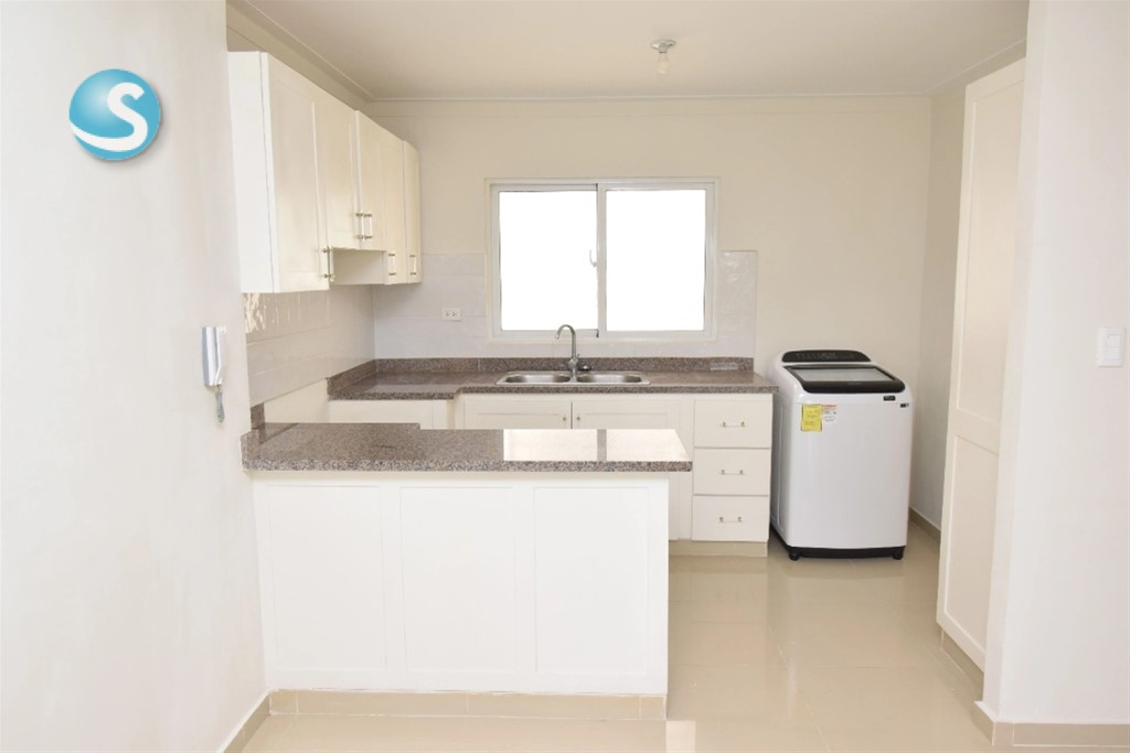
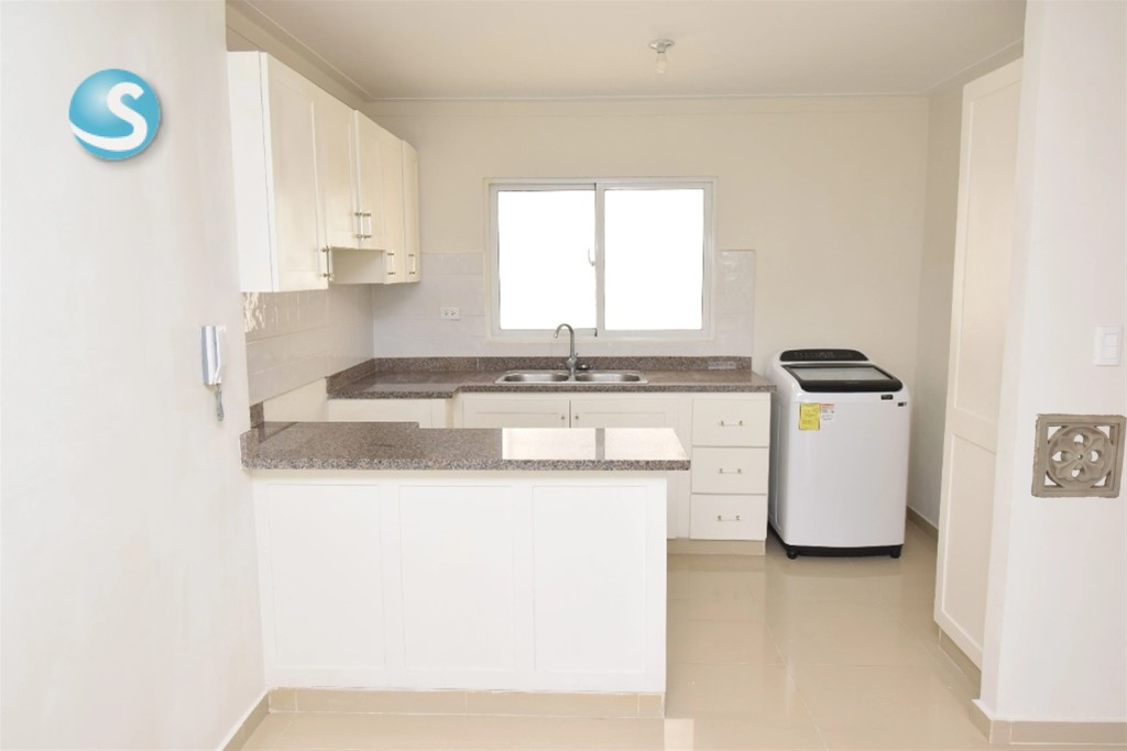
+ wall ornament (1077, 456)
